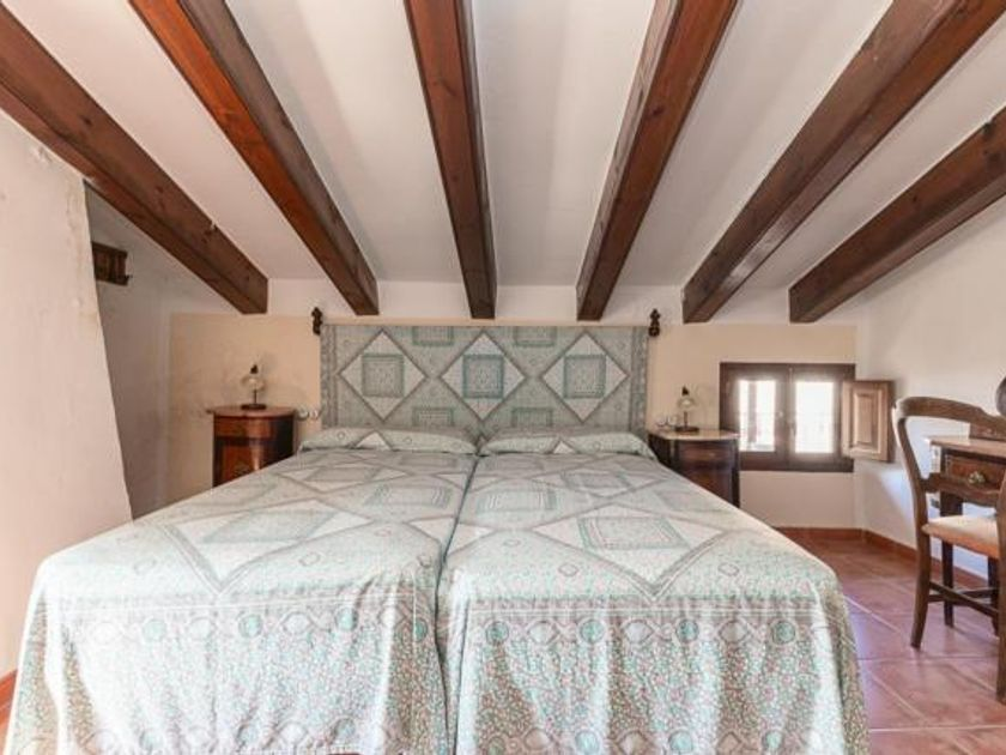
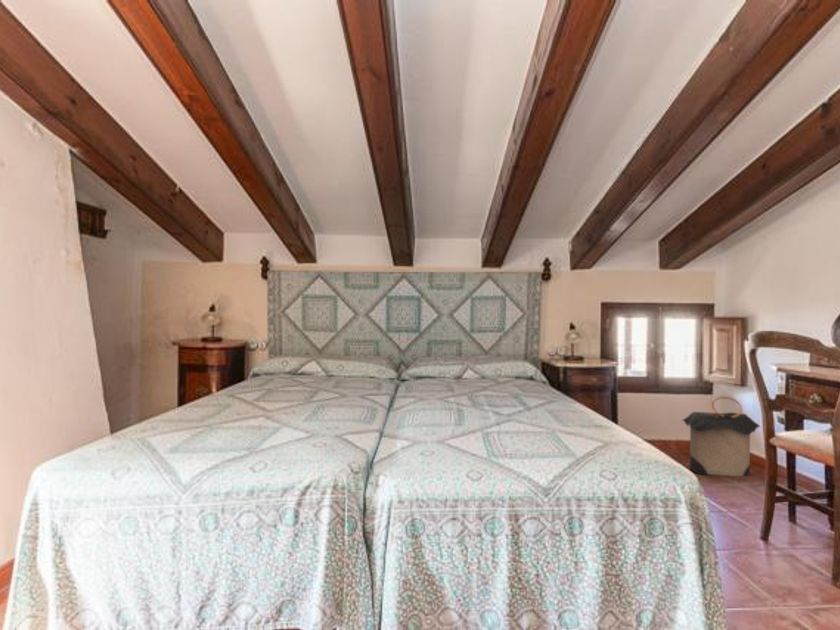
+ laundry hamper (718, 435)
